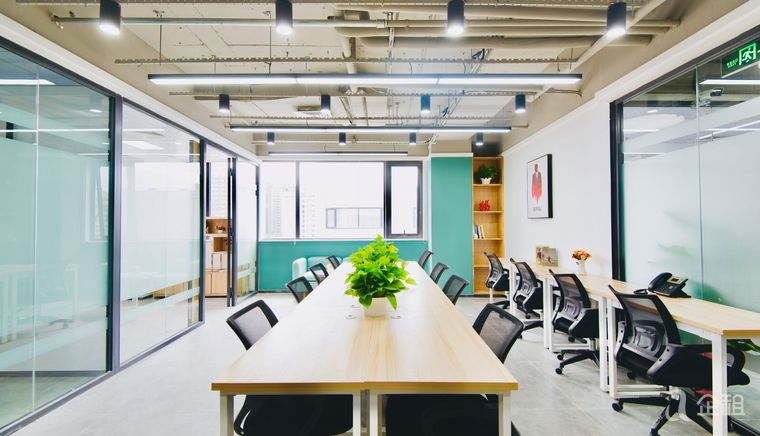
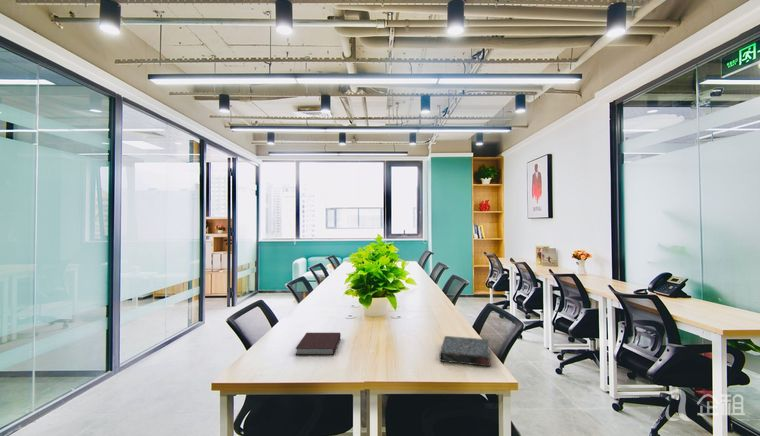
+ notebook (319, 342)
+ book (465, 349)
